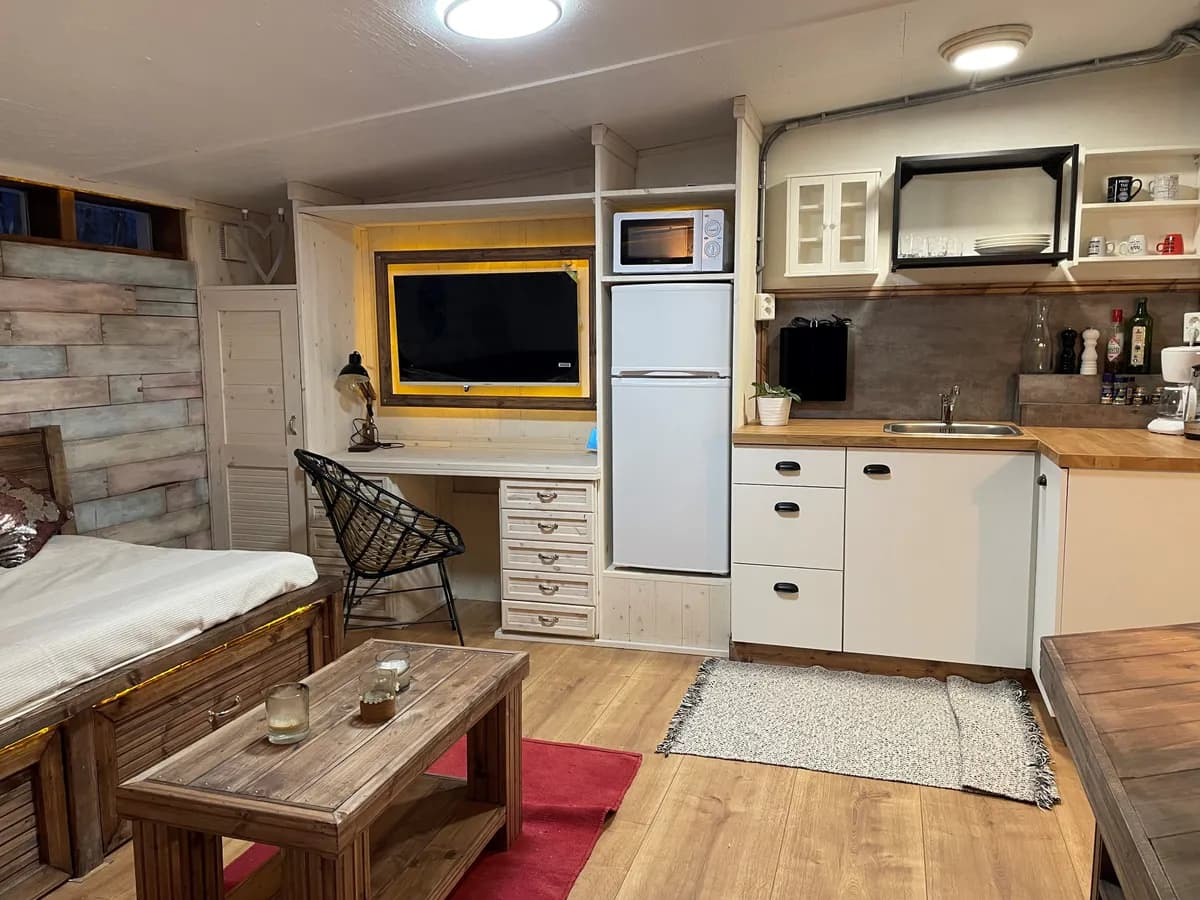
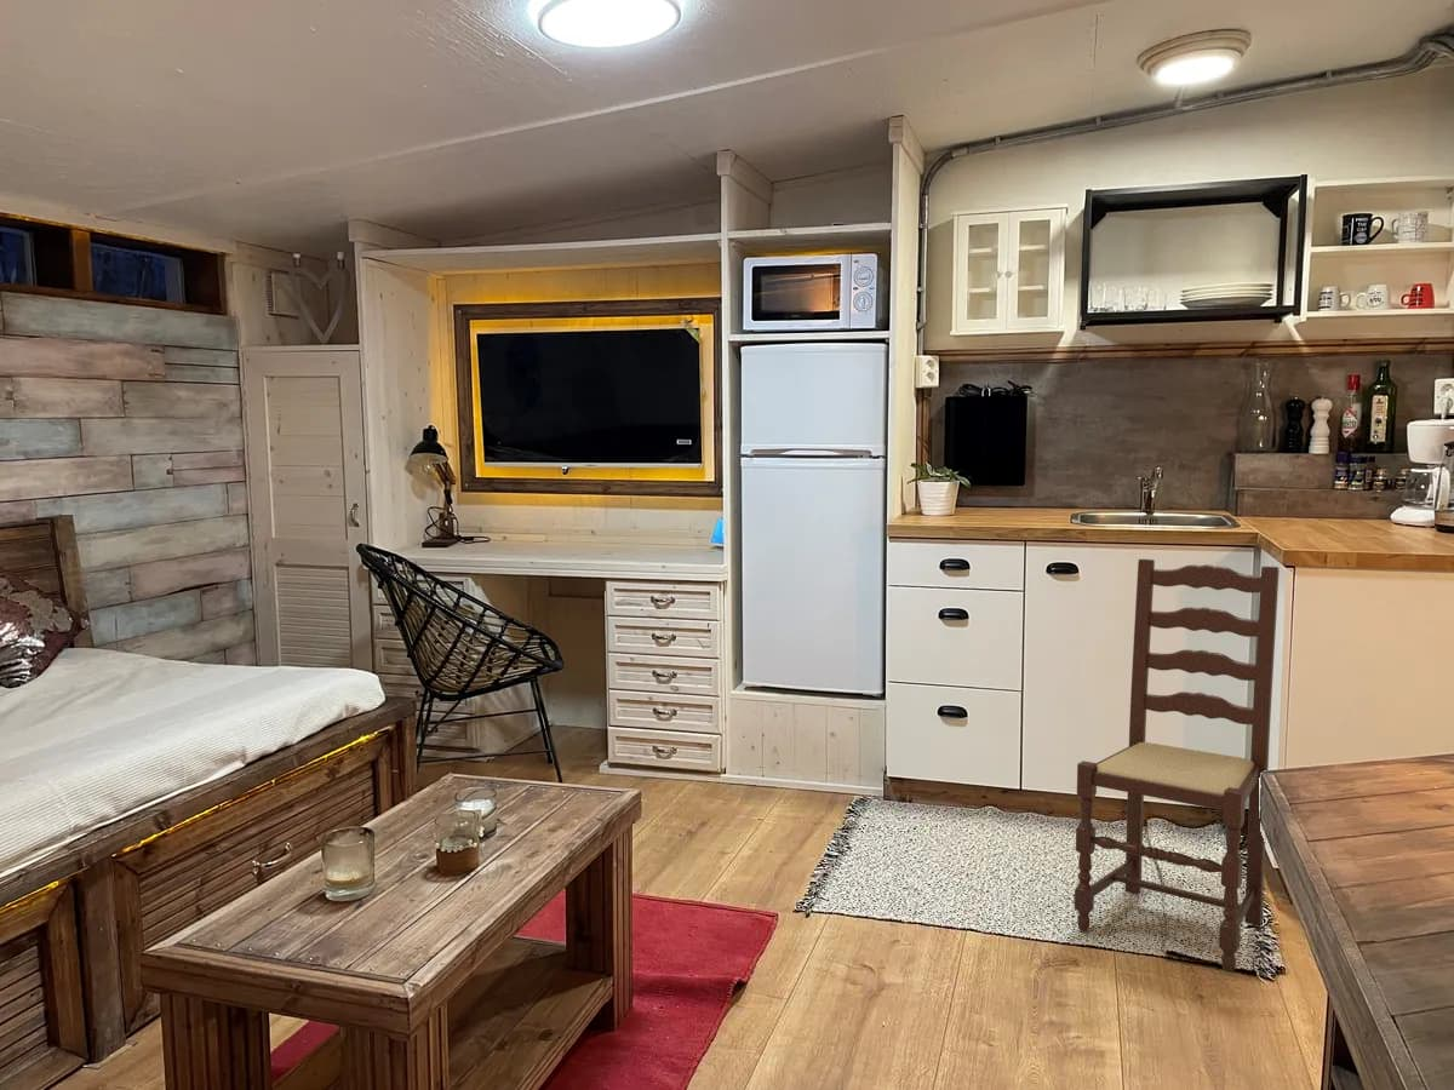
+ dining chair (1178, 750)
